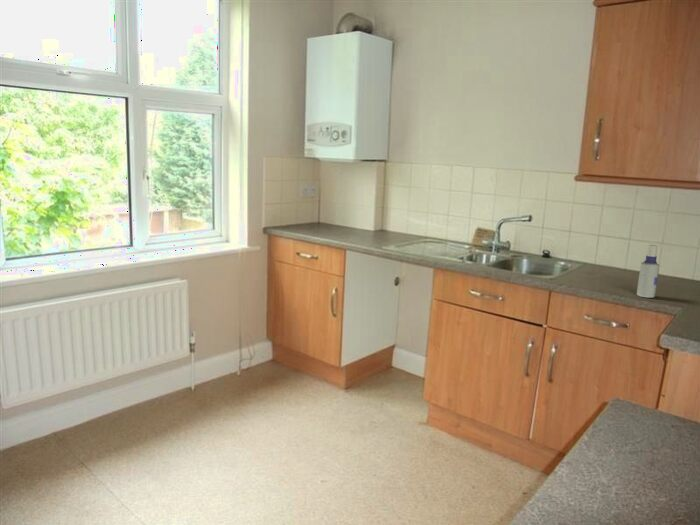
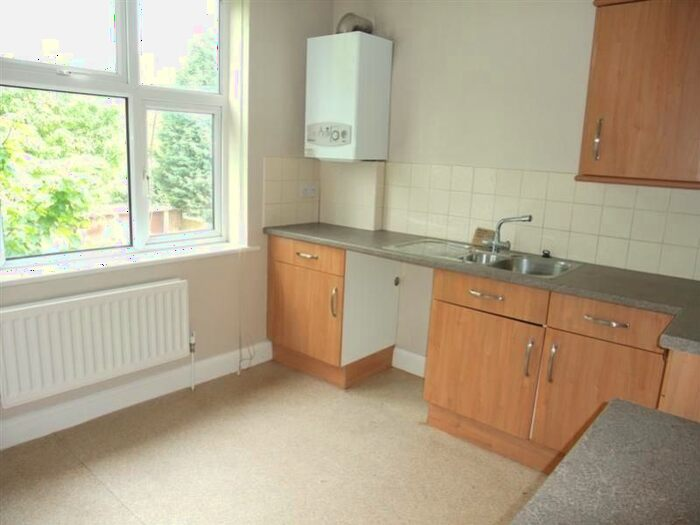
- spray bottle (649, 270)
